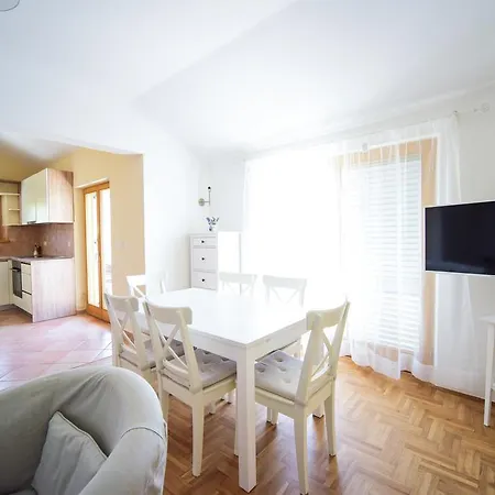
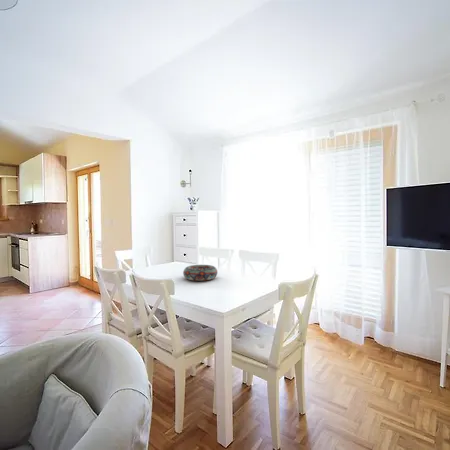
+ decorative bowl (200, 272)
